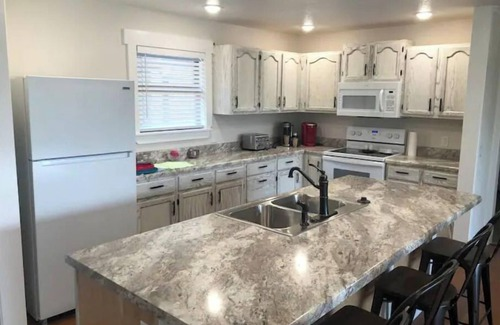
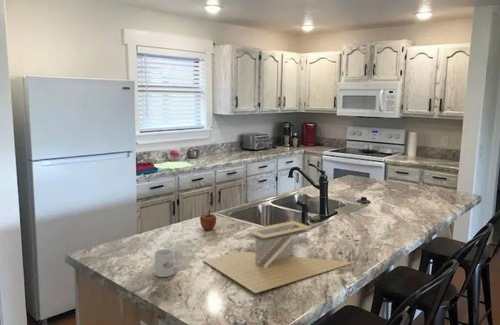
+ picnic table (279, 239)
+ mug (167, 261)
+ apple (208, 219)
